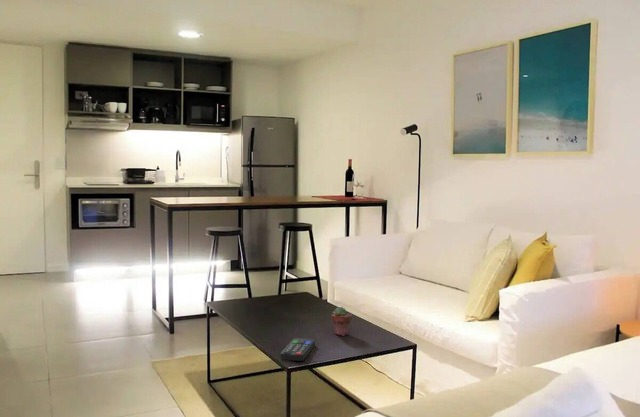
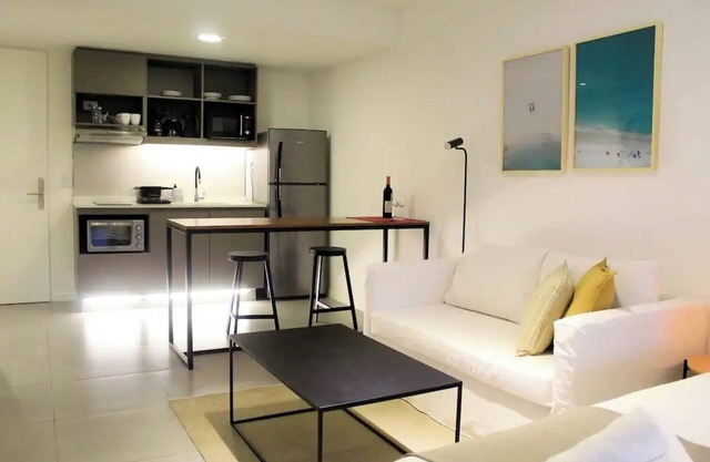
- remote control (298, 348)
- potted succulent (341, 320)
